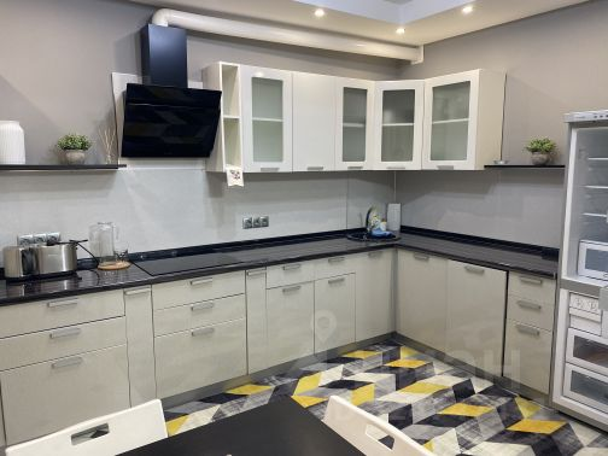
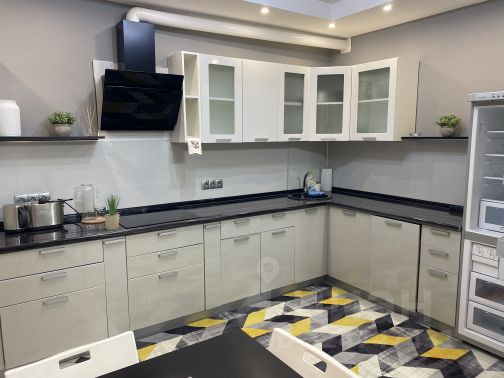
+ potted plant (112, 209)
